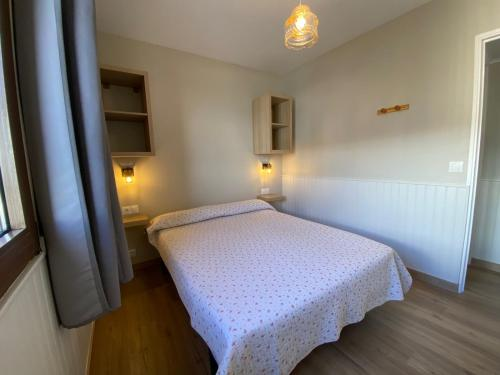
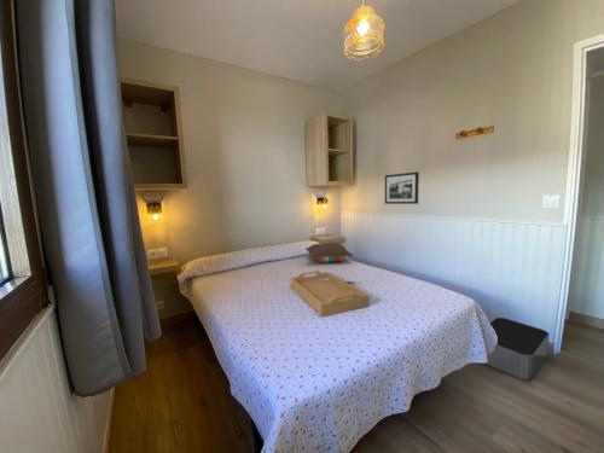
+ storage bin (511, 344)
+ picture frame (400, 188)
+ serving tray (325, 289)
+ pillow (327, 251)
